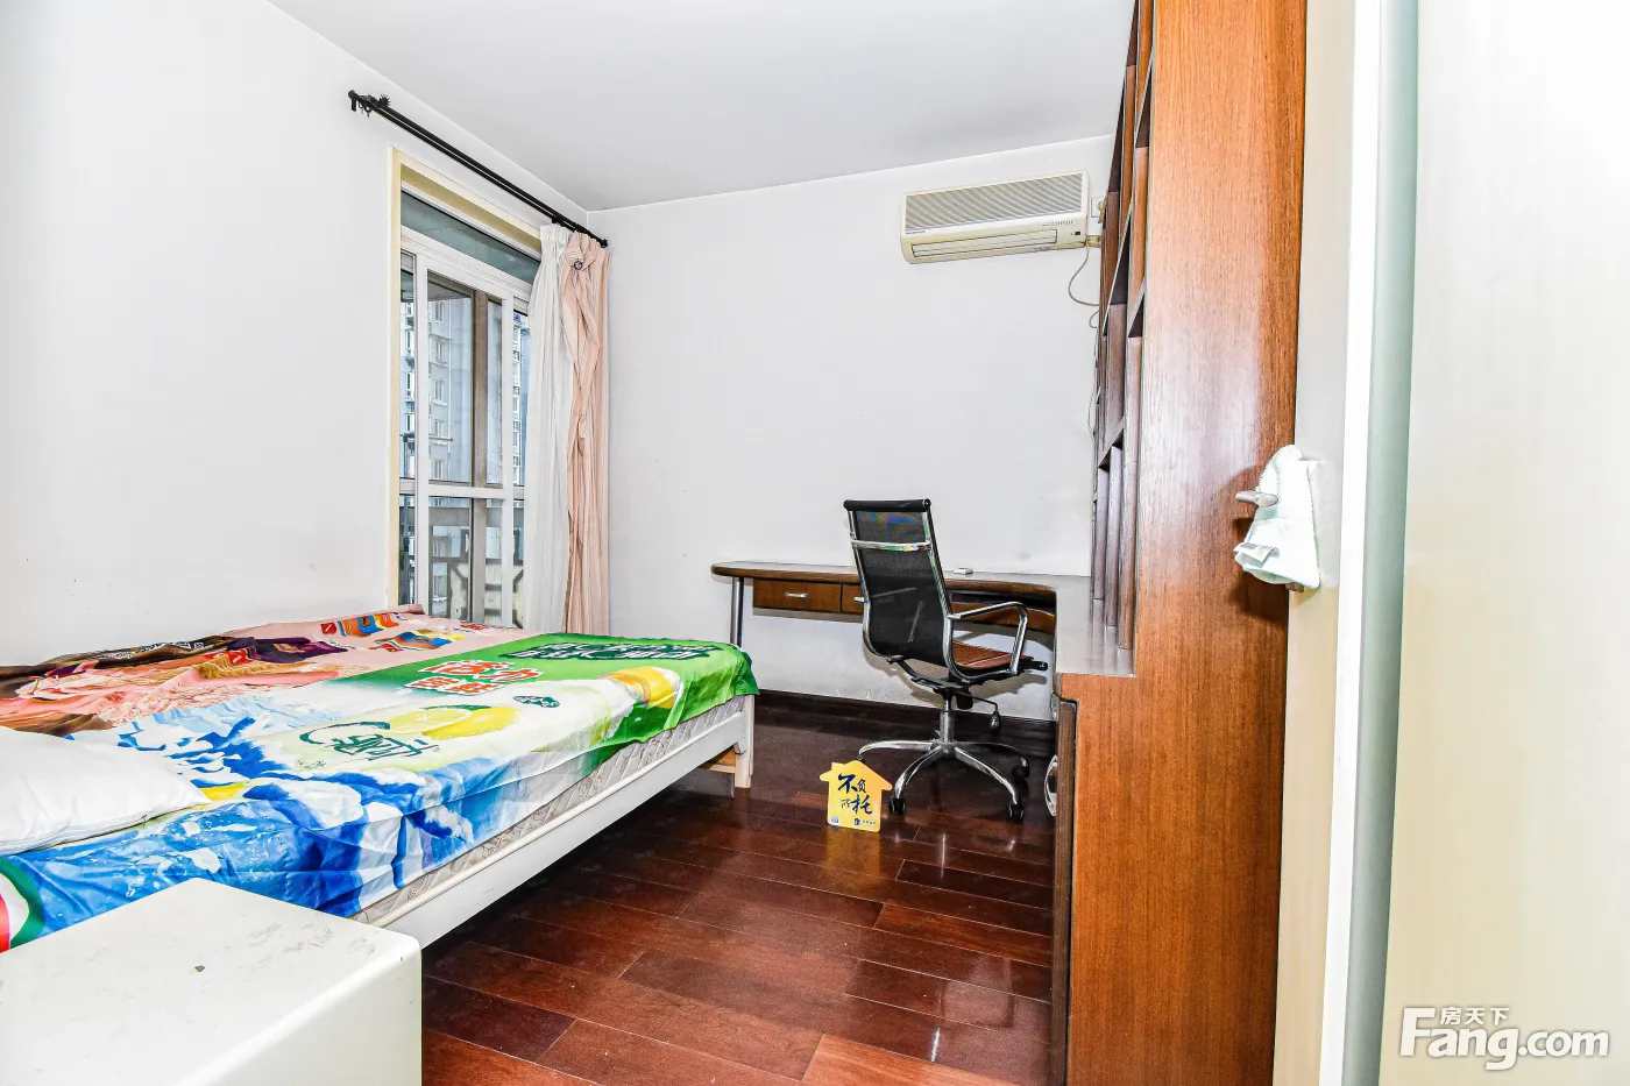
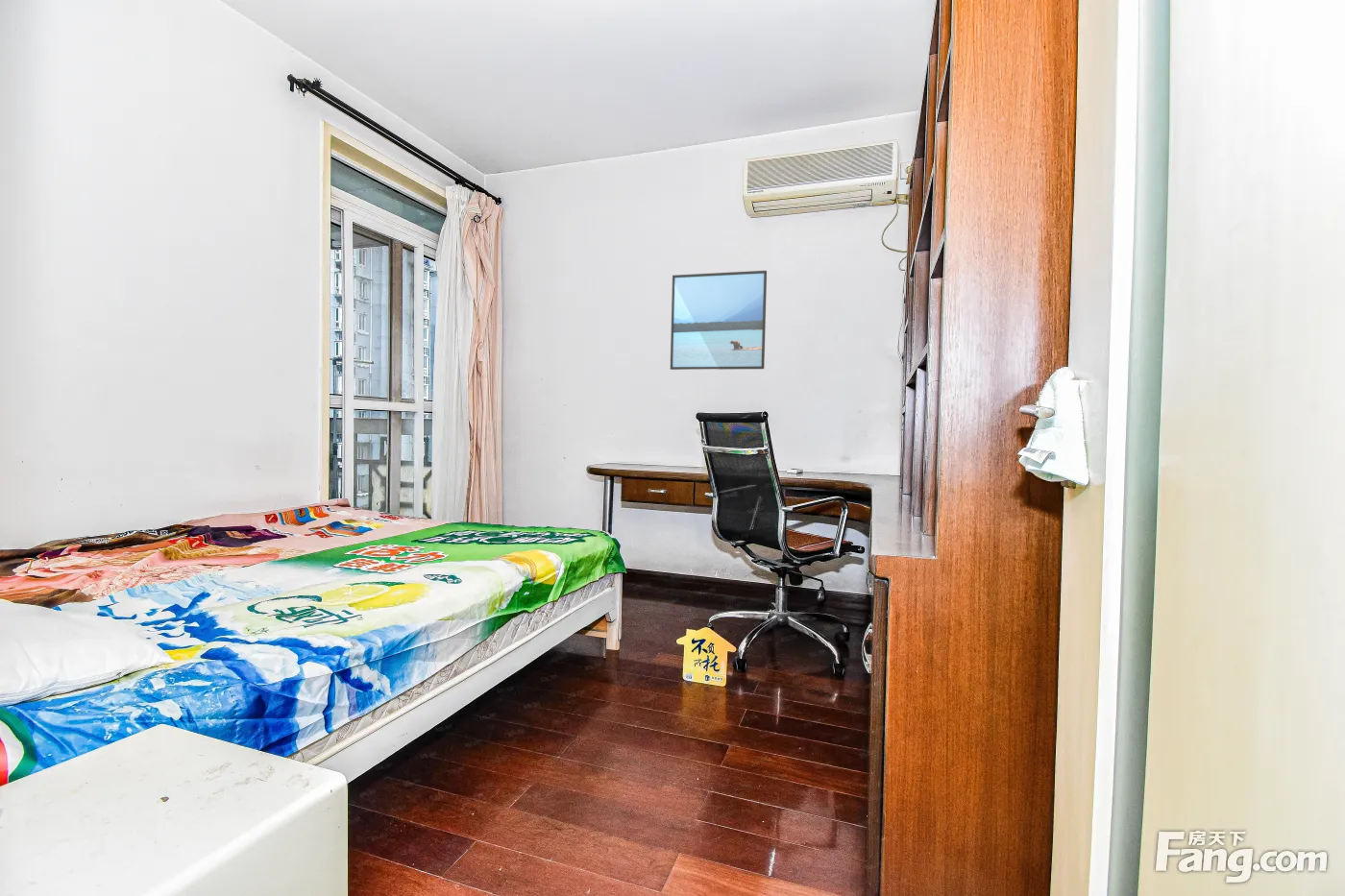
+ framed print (717, 321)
